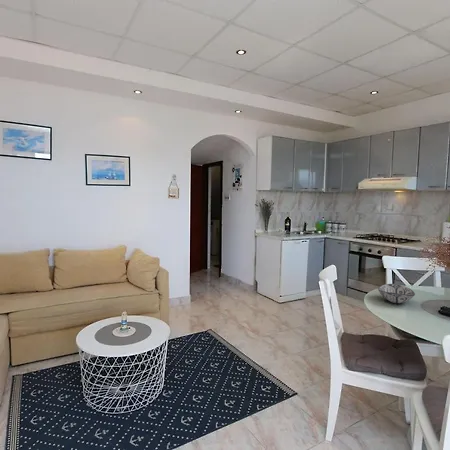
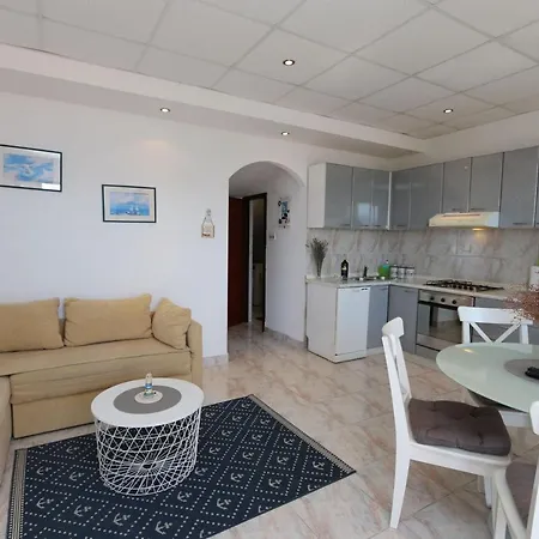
- decorative bowl (395, 294)
